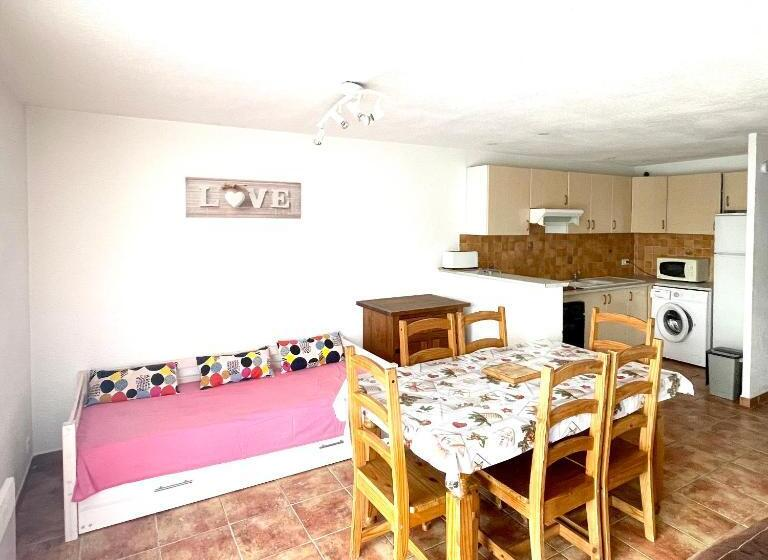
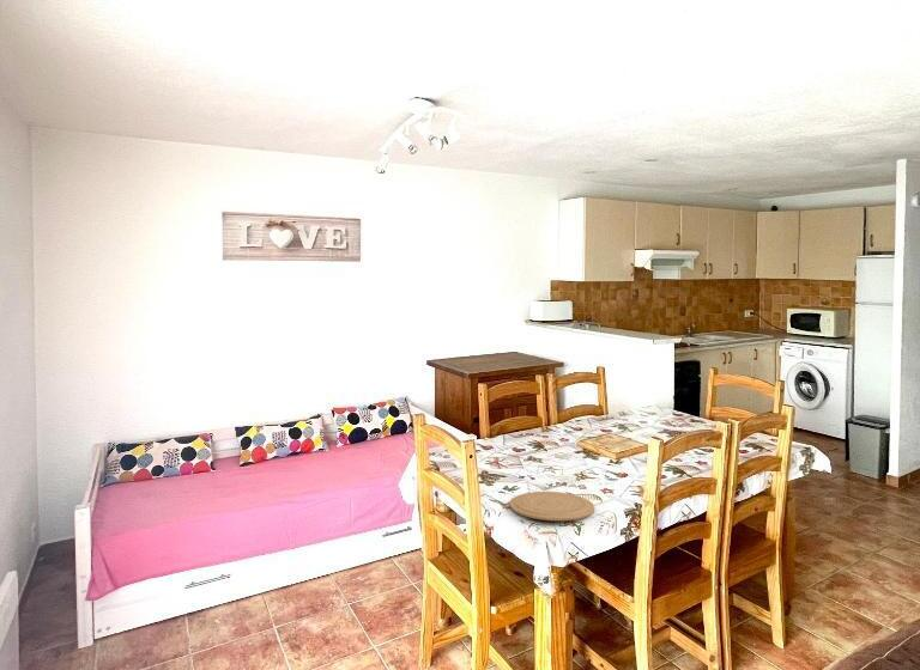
+ plate (551, 504)
